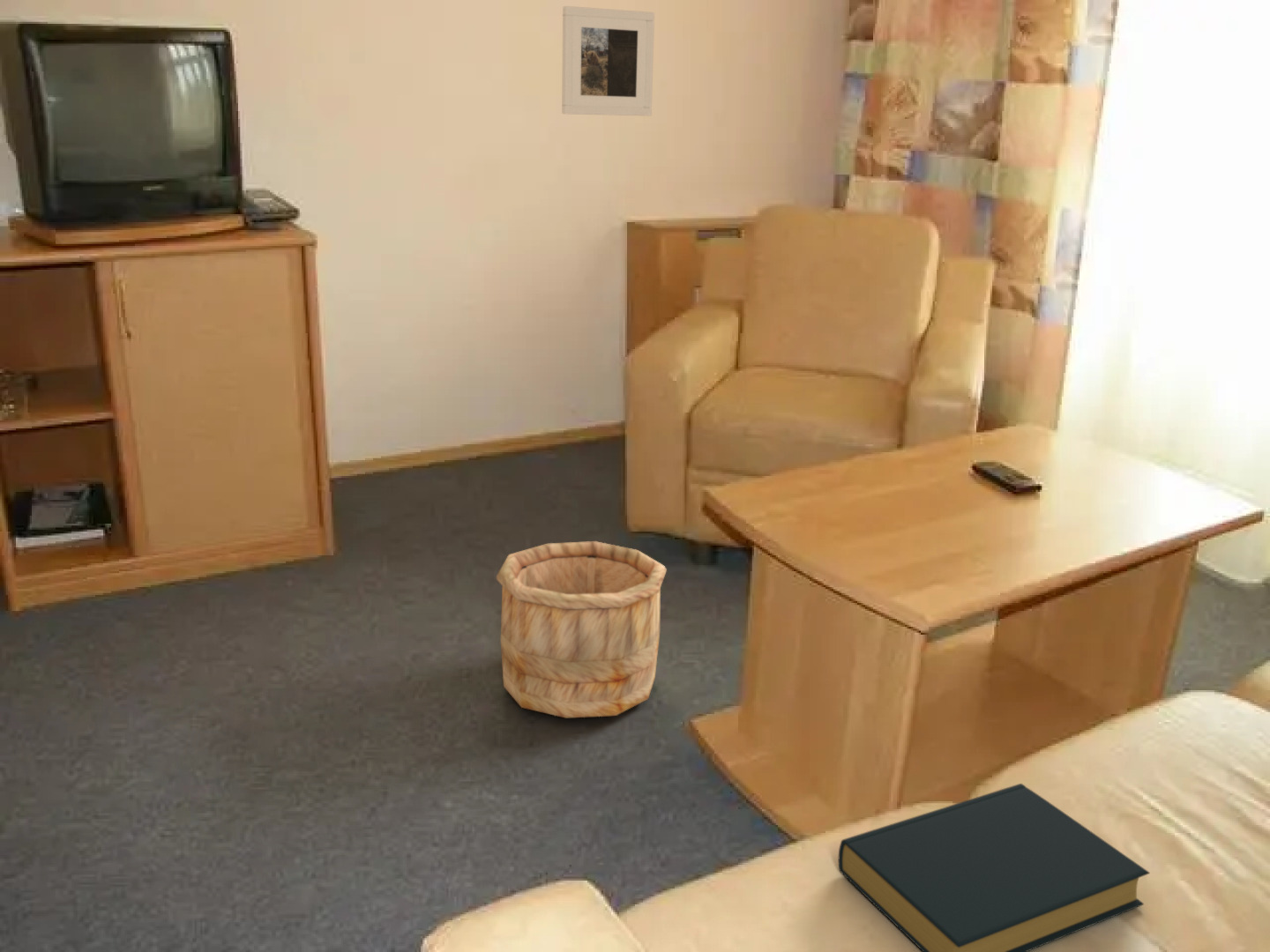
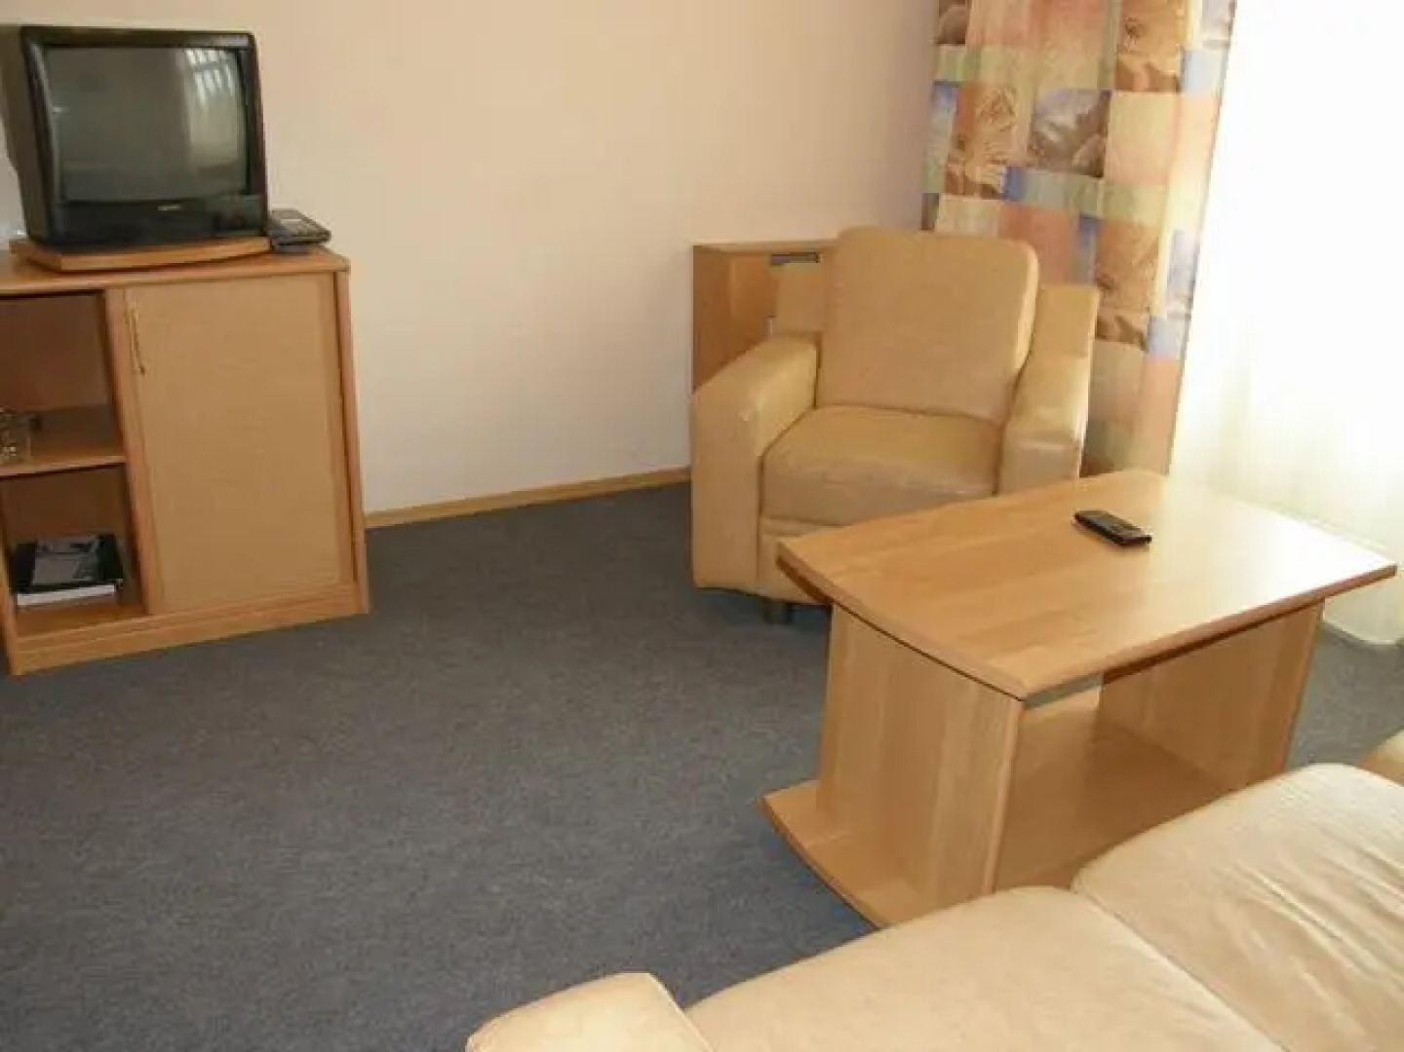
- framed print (608, 63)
- wooden bucket (580, 626)
- hardback book (990, 870)
